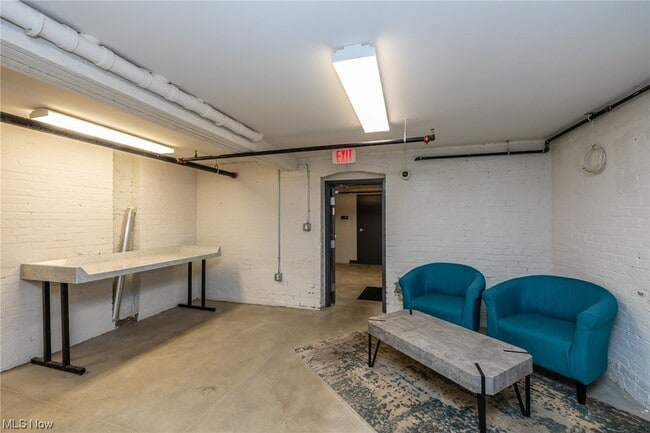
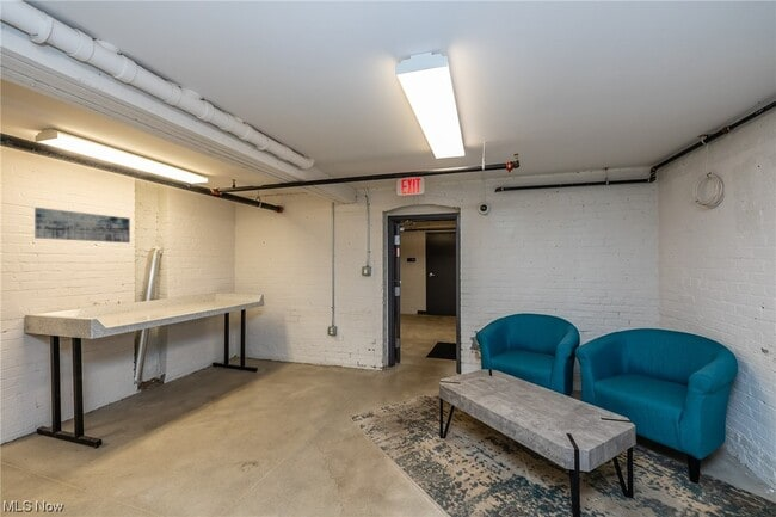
+ wall art (87, 227)
